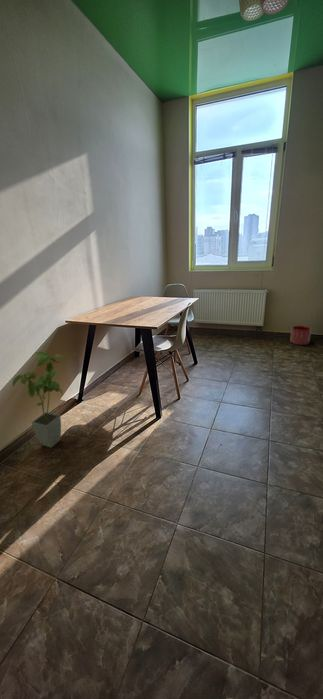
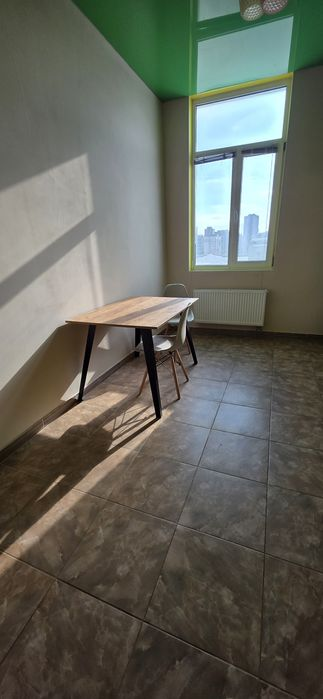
- house plant (48, 397)
- planter (300, 335)
